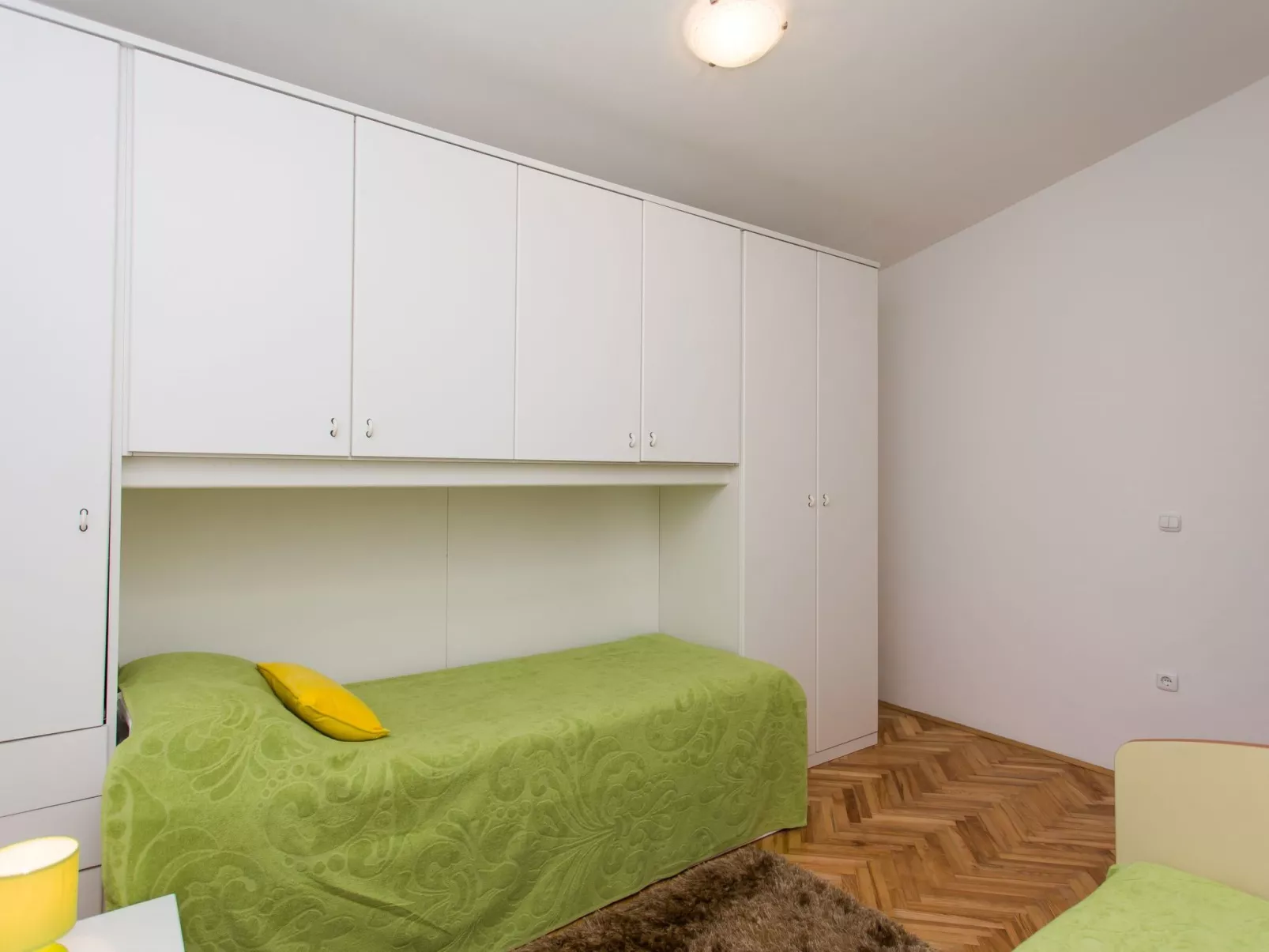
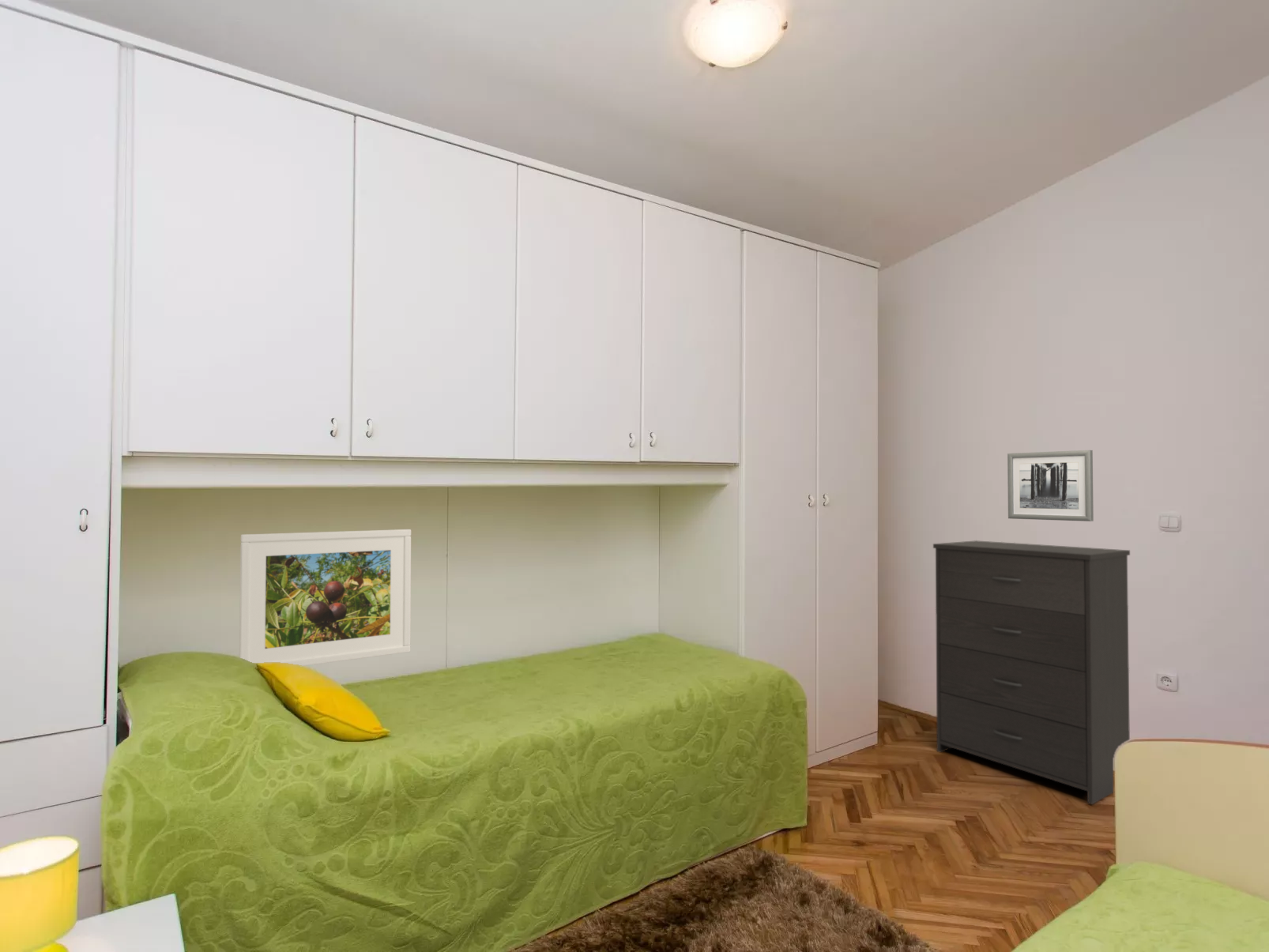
+ dresser (1026, 657)
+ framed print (330, 596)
+ wall art (1048, 485)
